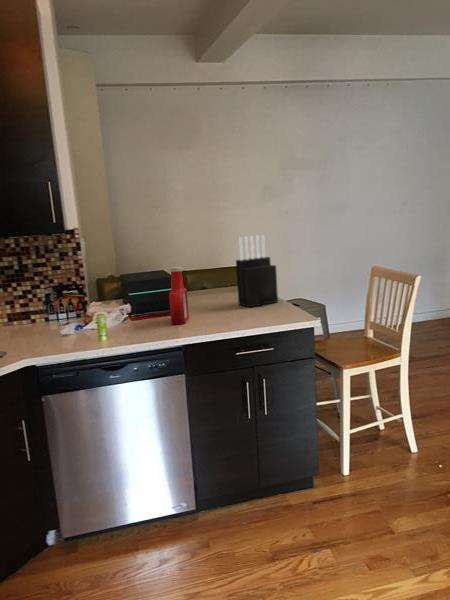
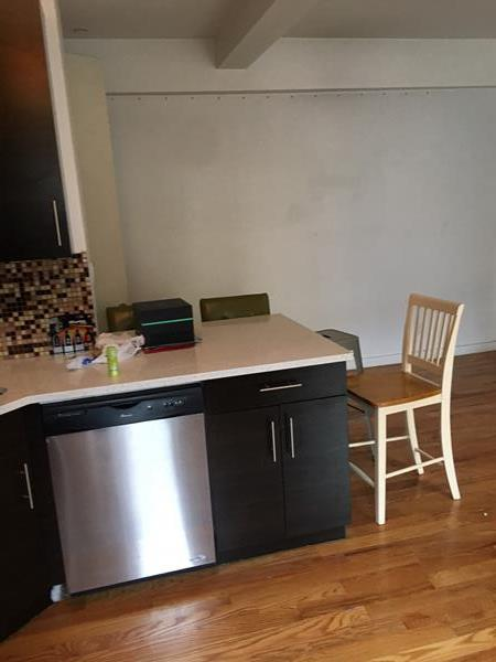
- soap bottle (178, 294)
- knife block (257, 270)
